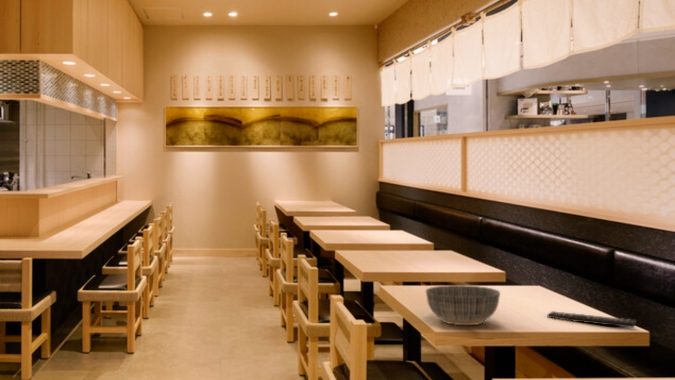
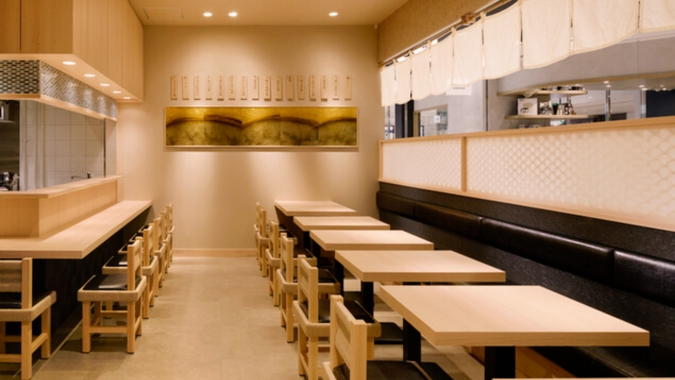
- bowl (462, 305)
- remote control (590, 318)
